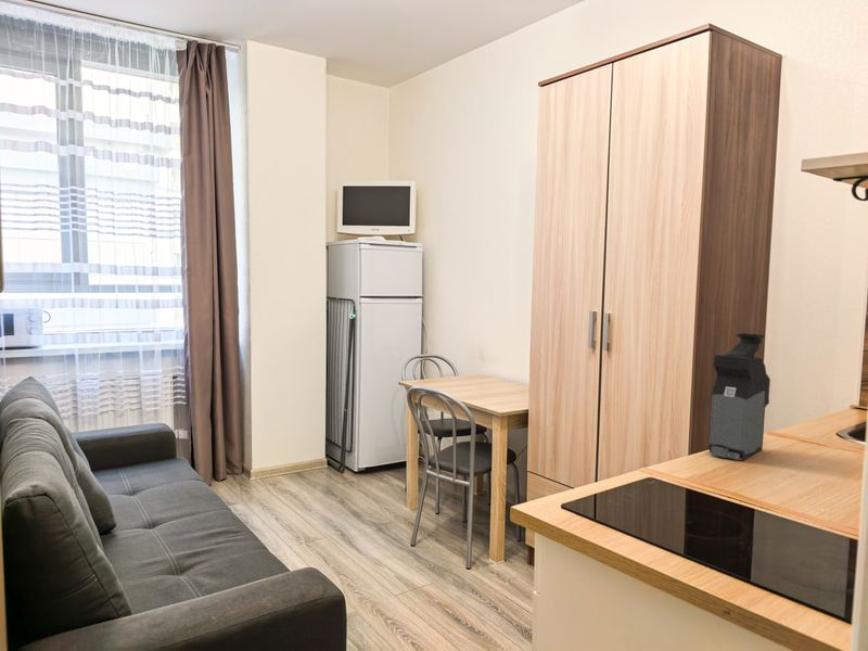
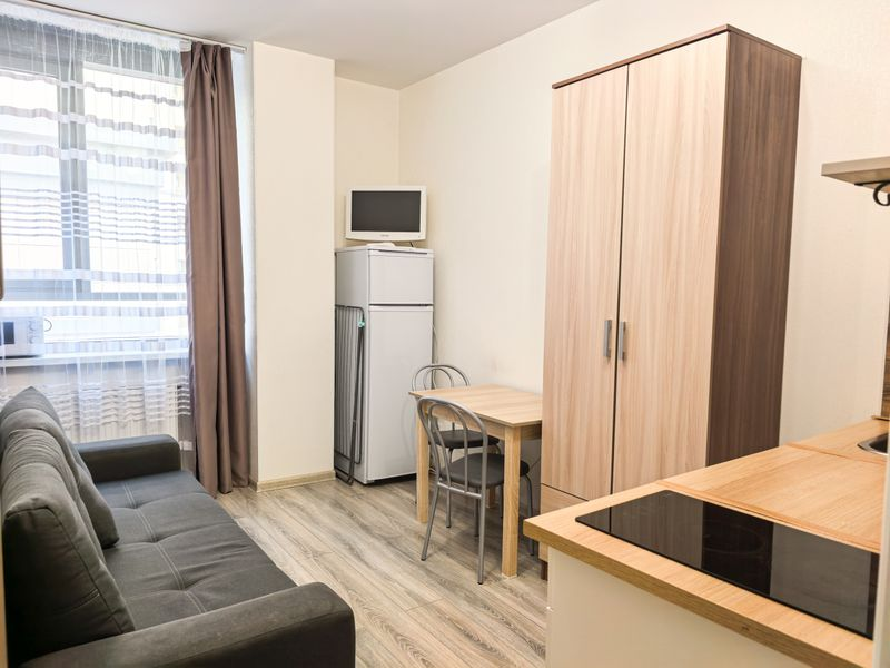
- coffee maker (740, 394)
